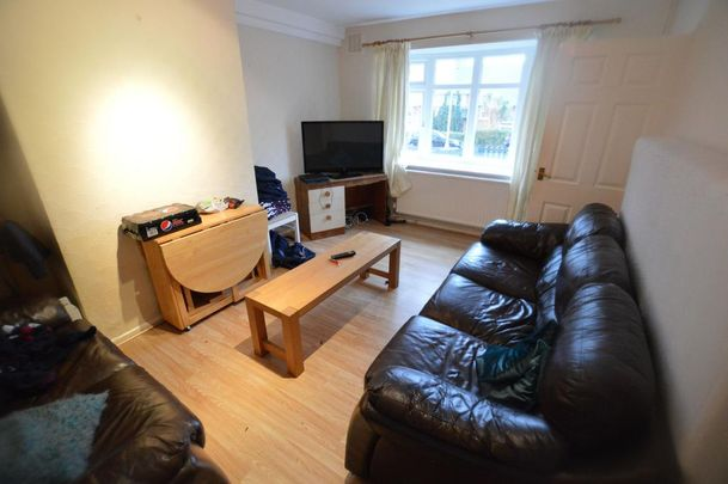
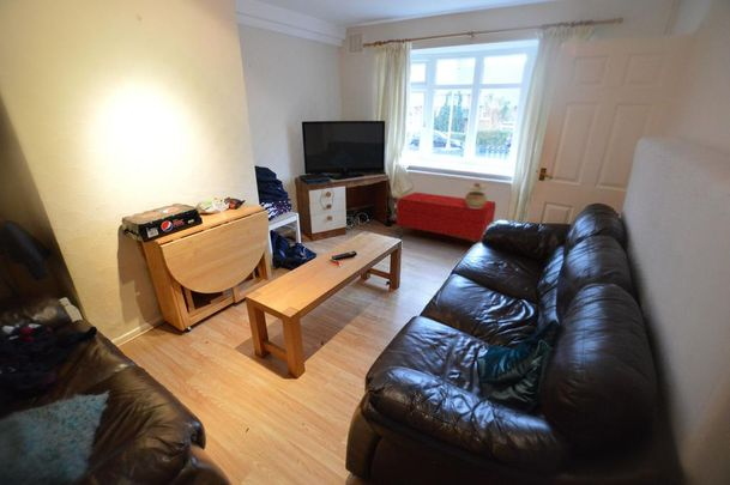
+ bench (444, 219)
+ ceramic pot (476, 195)
